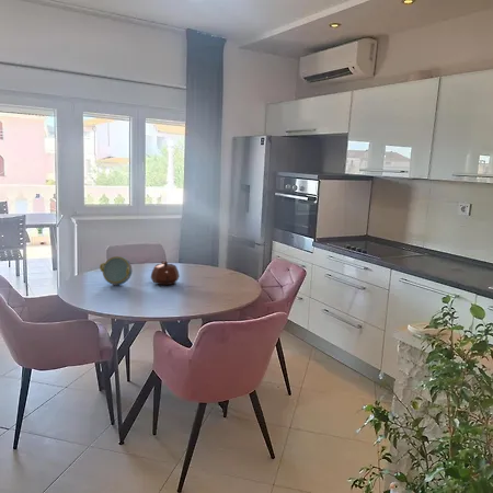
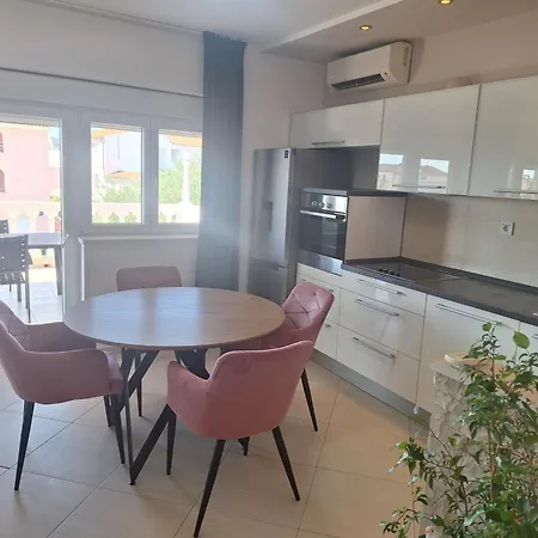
- teapot (164, 272)
- decorative bowl (116, 270)
